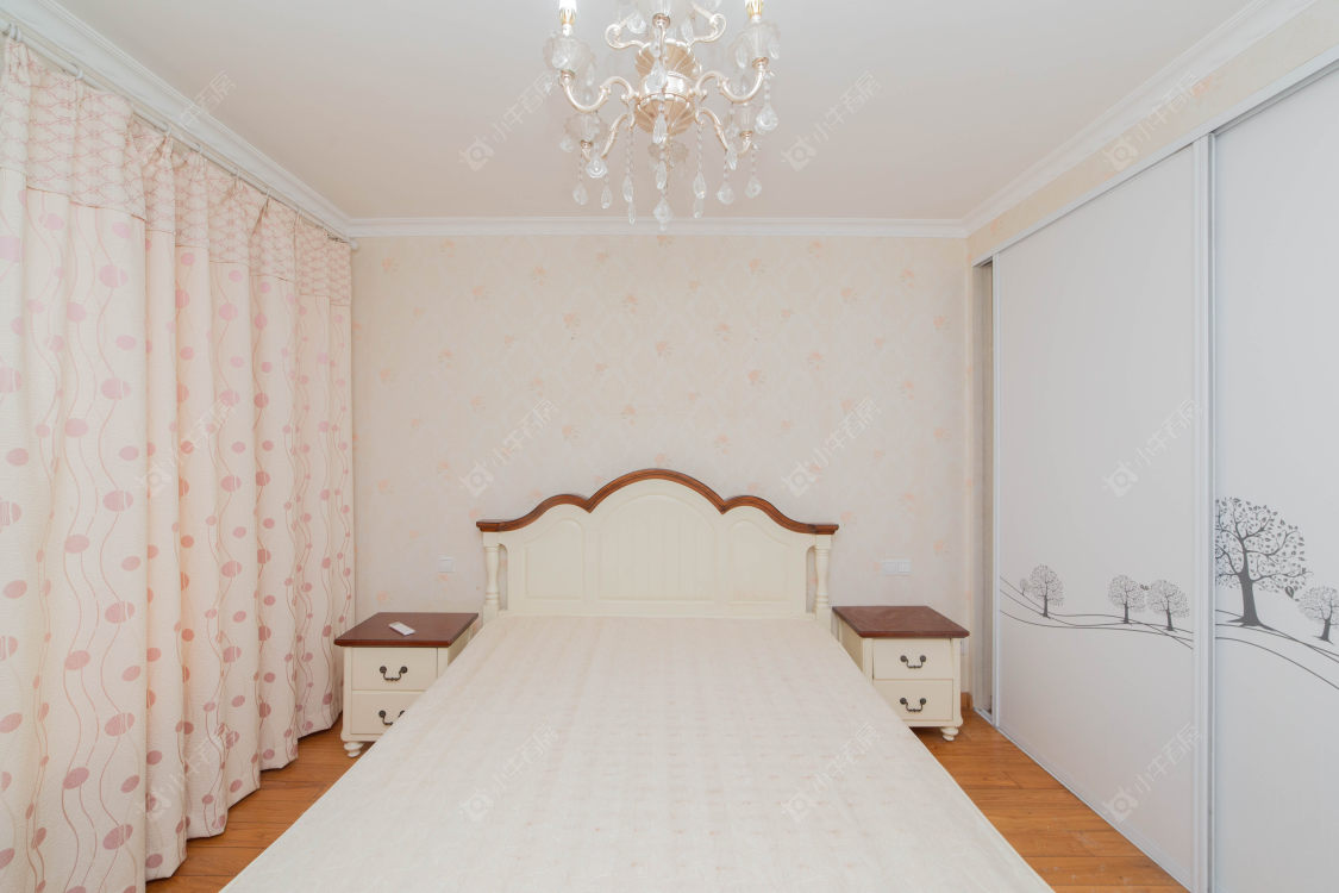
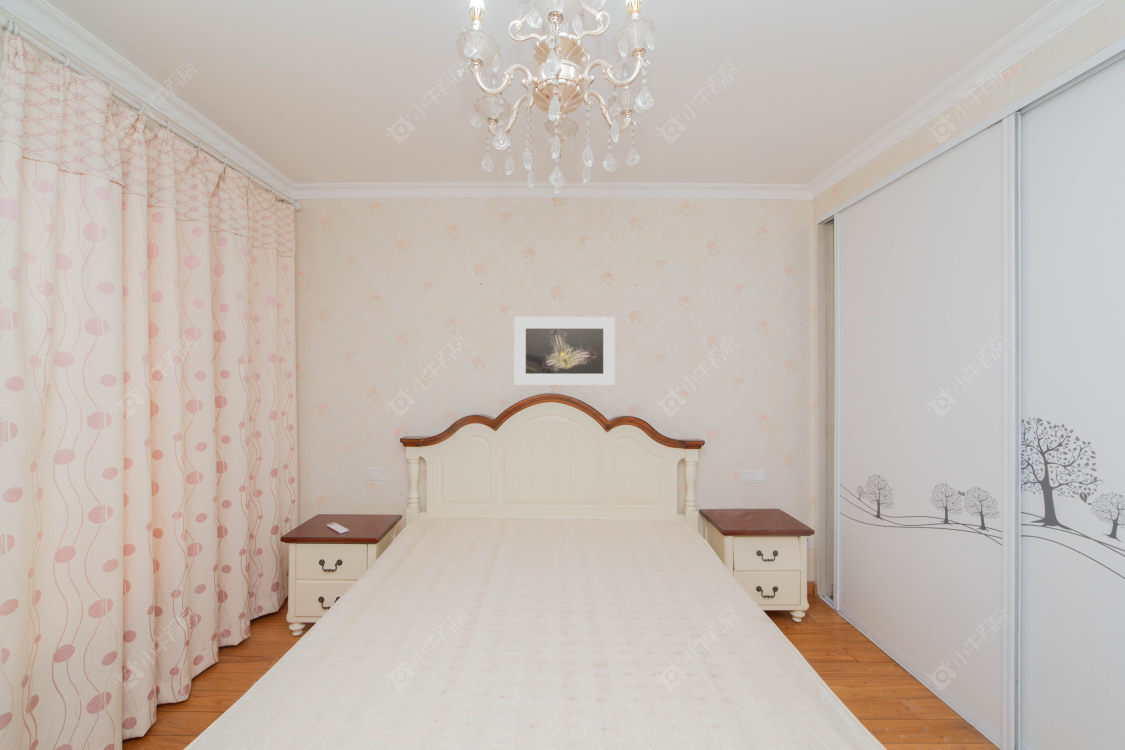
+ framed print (564, 351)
